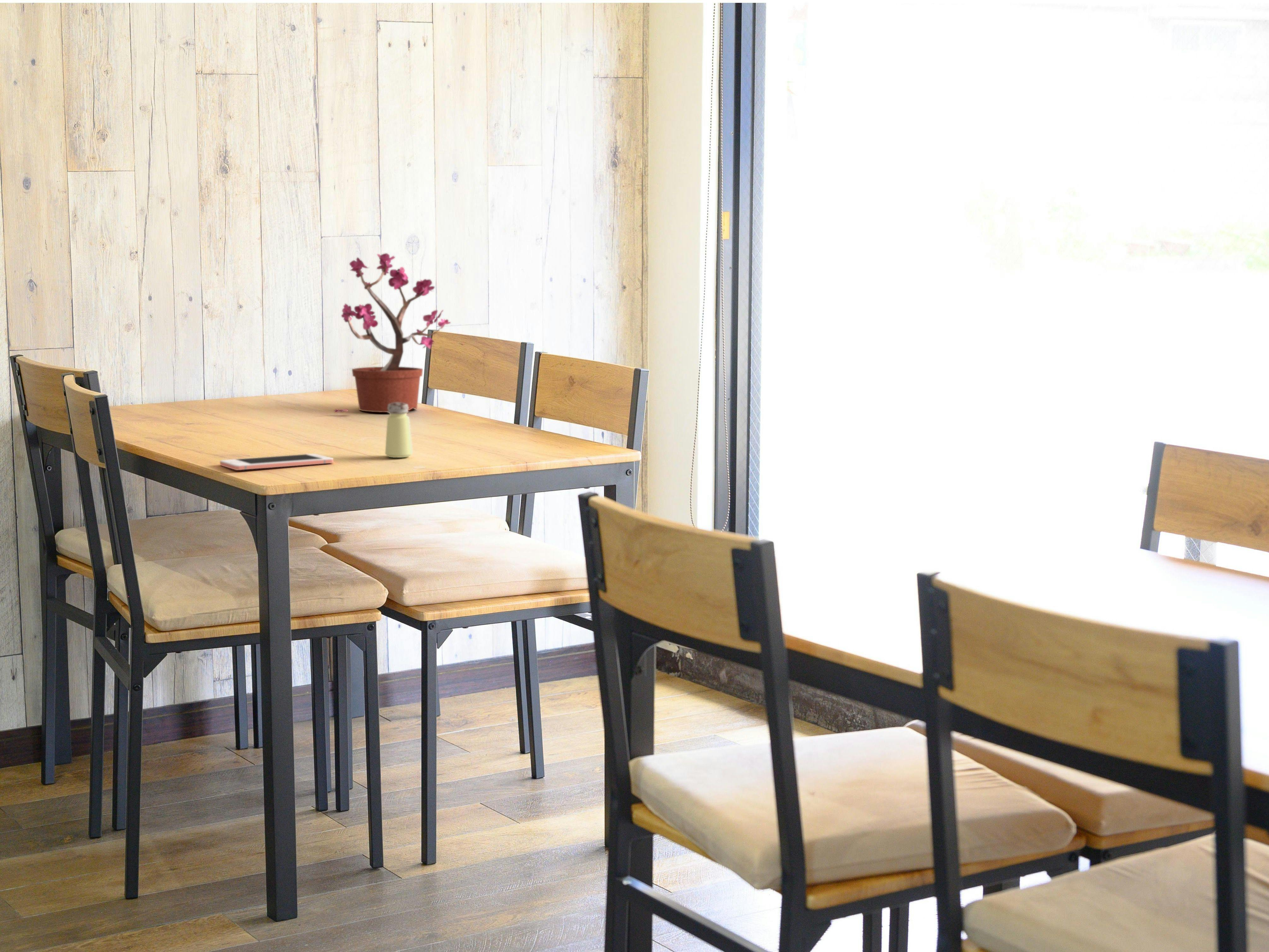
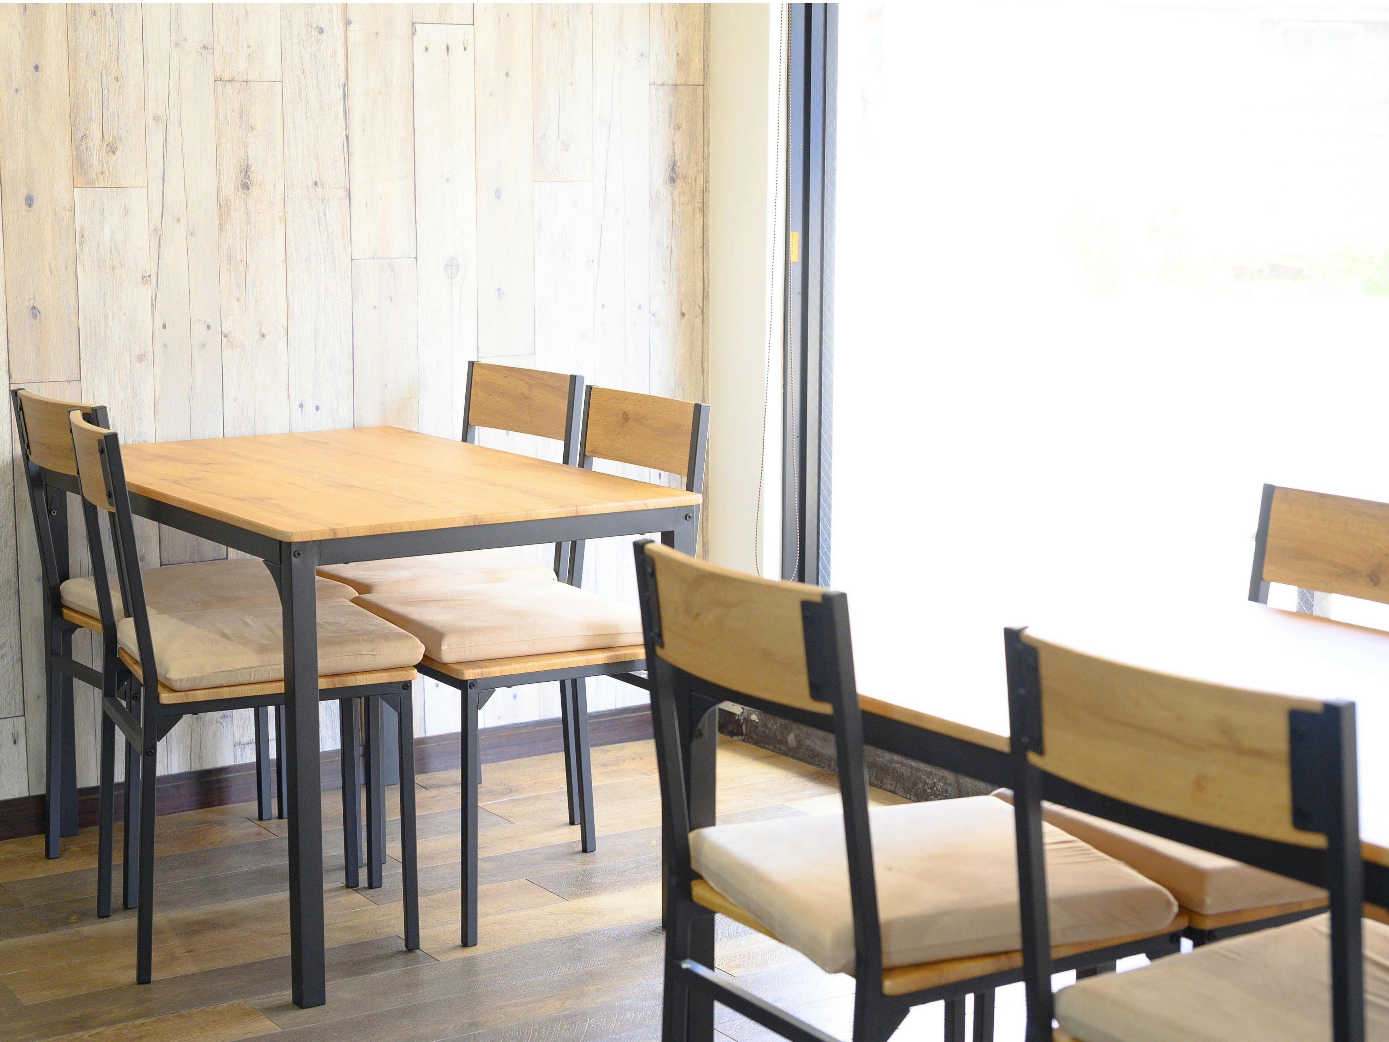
- cell phone (277, 461)
- saltshaker (398, 429)
- potted plant (377, 325)
